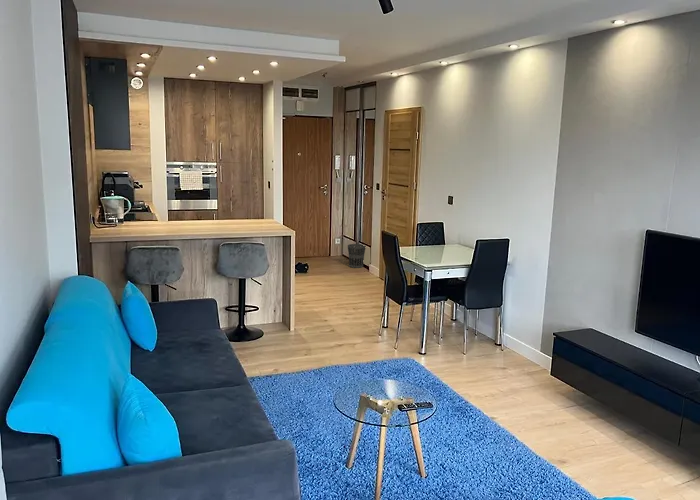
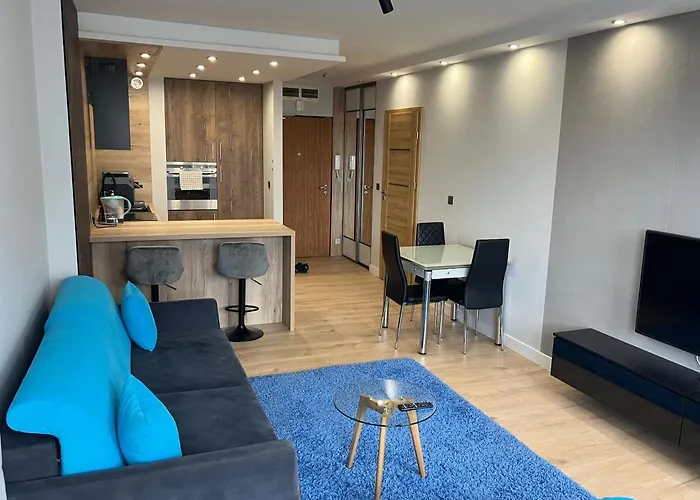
- wastebasket (356, 255)
